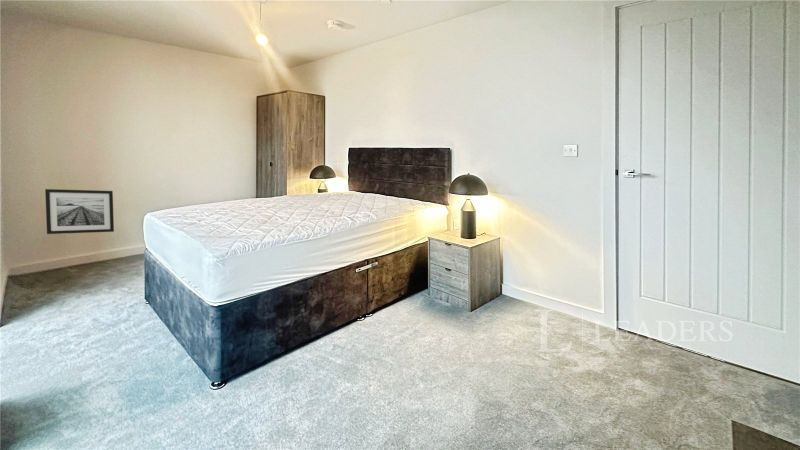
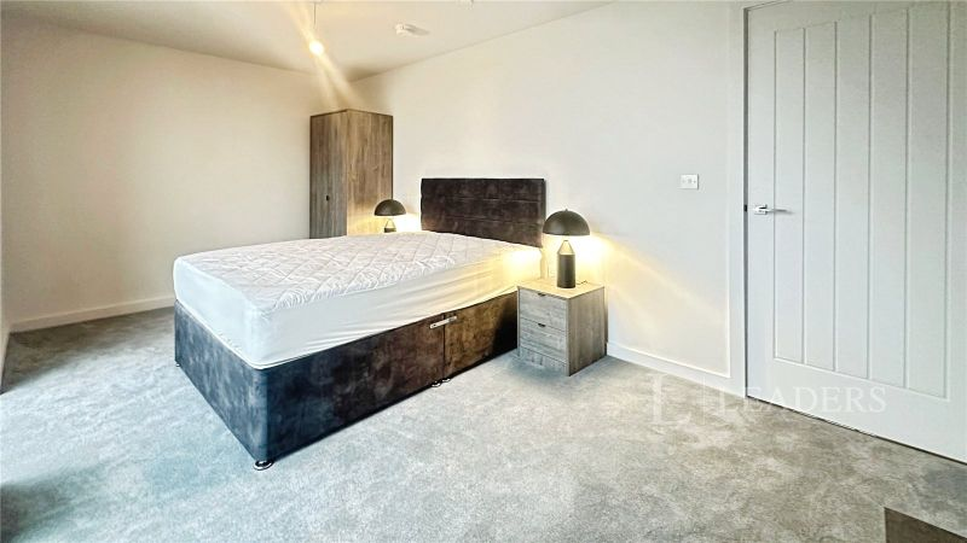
- wall art (81, 211)
